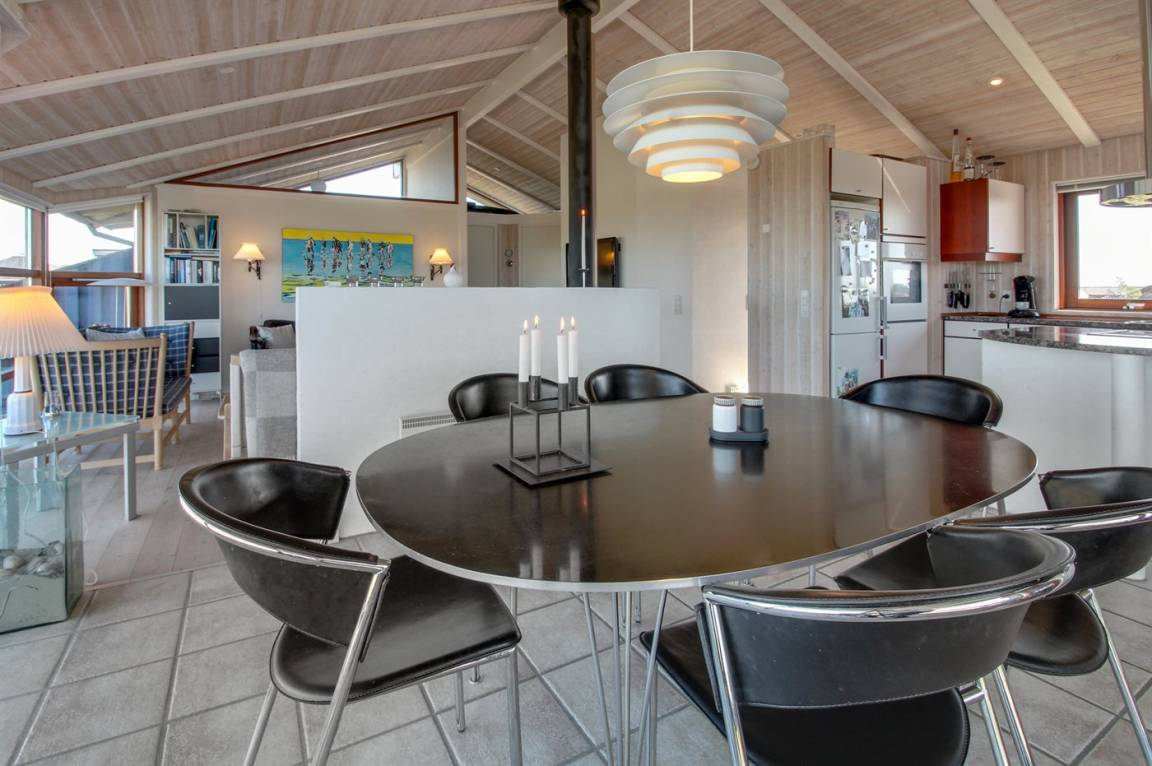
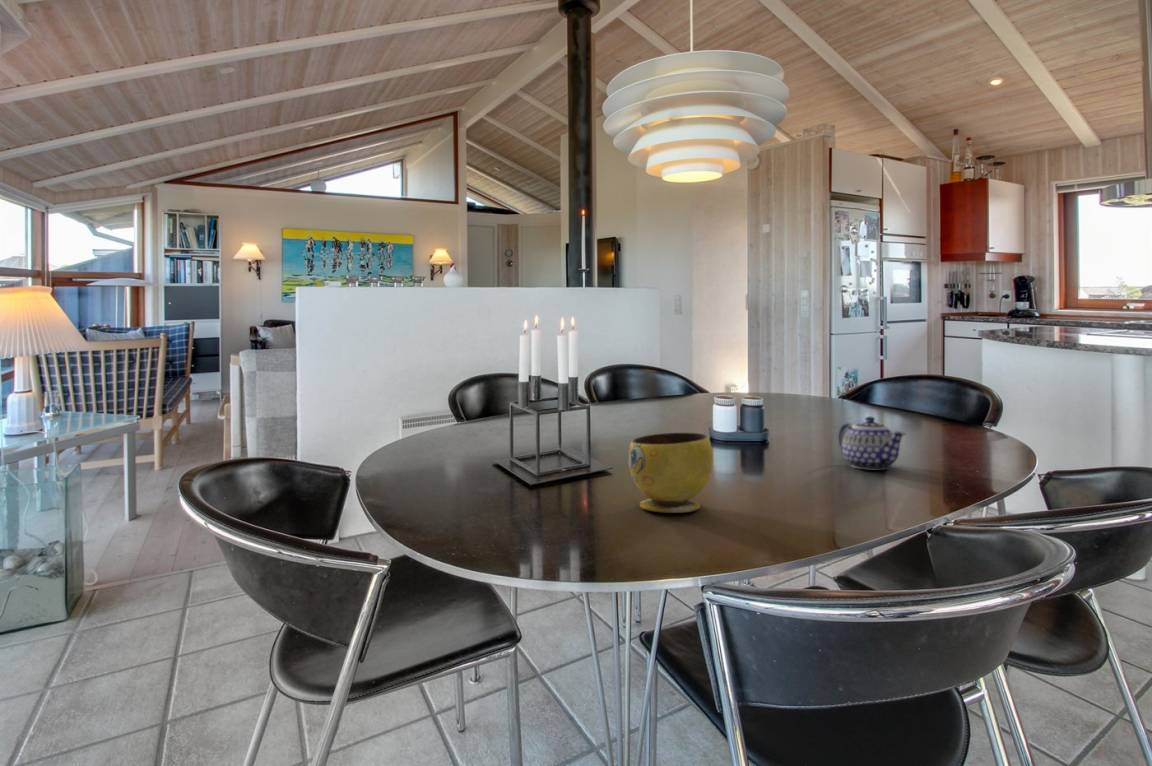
+ bowl (670, 471)
+ teapot (870, 441)
